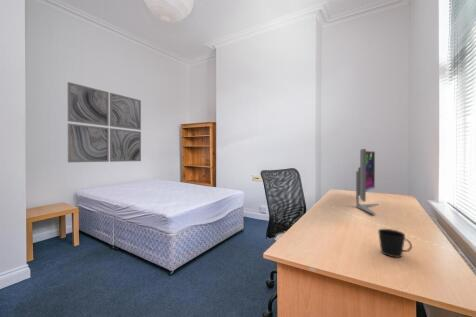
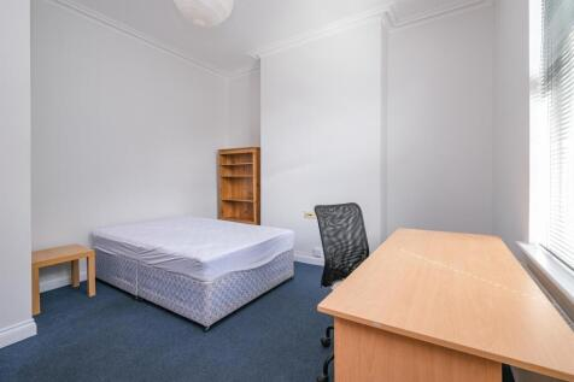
- cup (394, 243)
- wall art (108, 128)
- monitor (366, 179)
